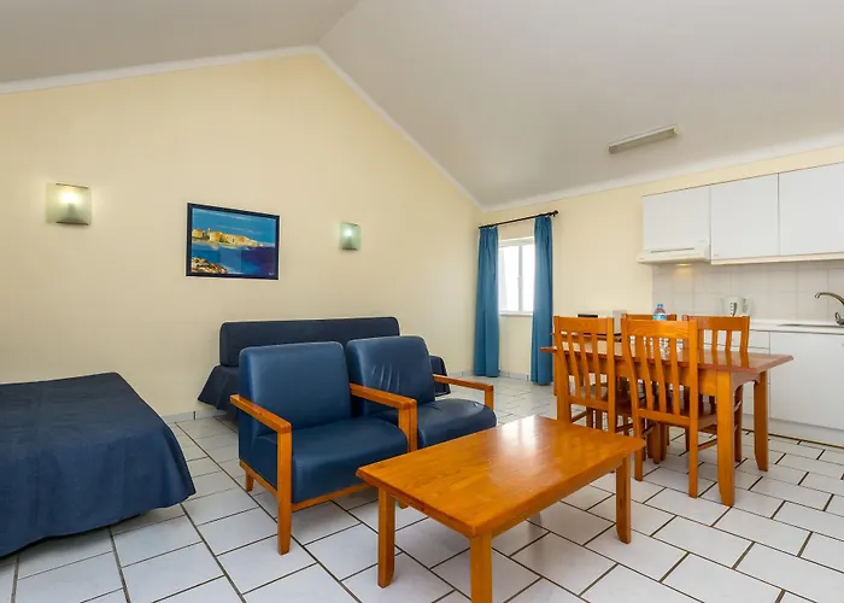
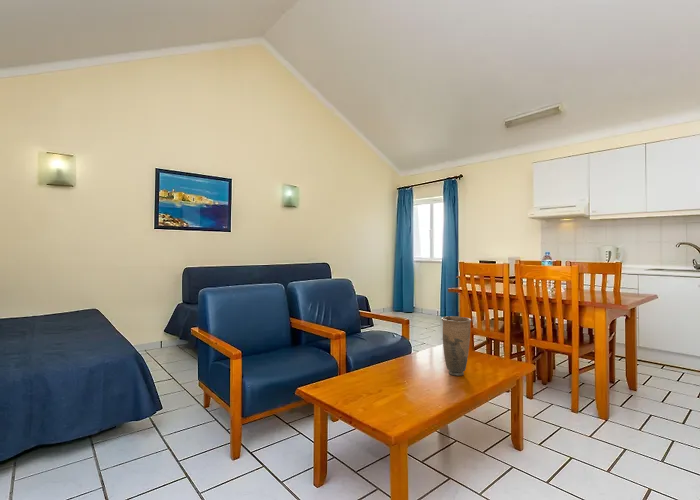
+ vase (456, 346)
